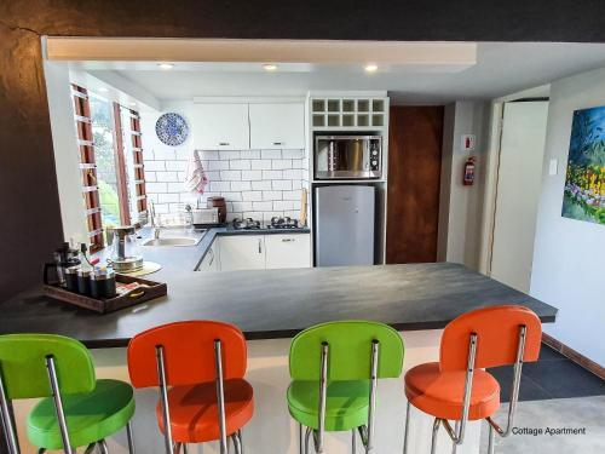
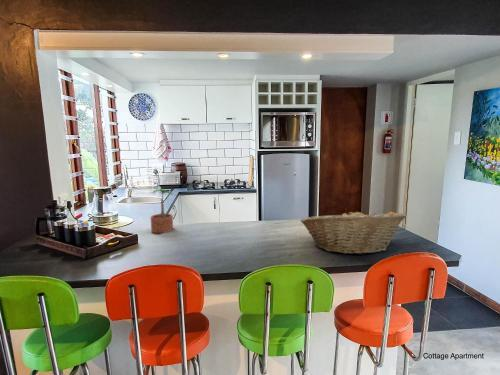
+ fruit basket (351, 226)
+ potted plant (162, 209)
